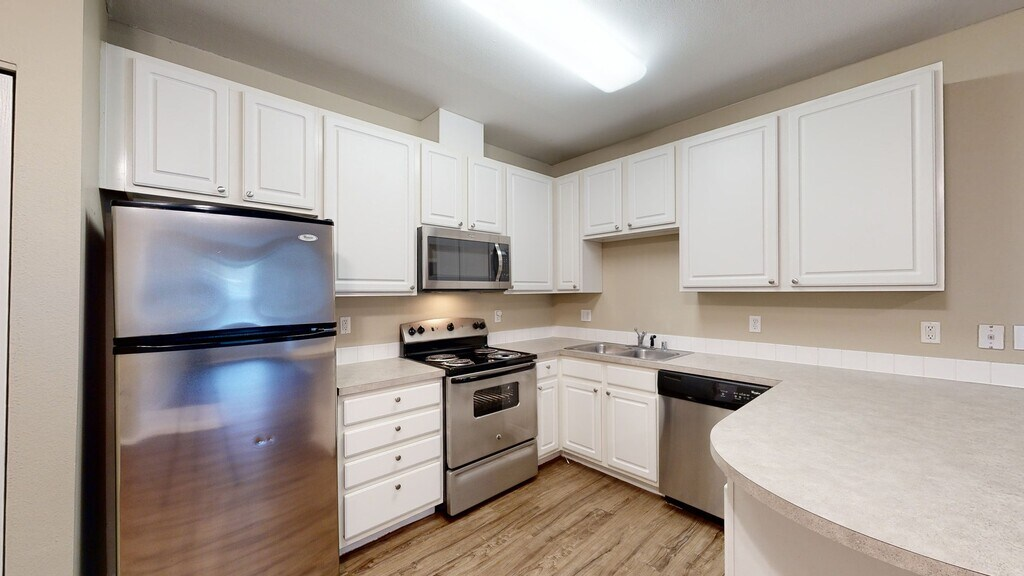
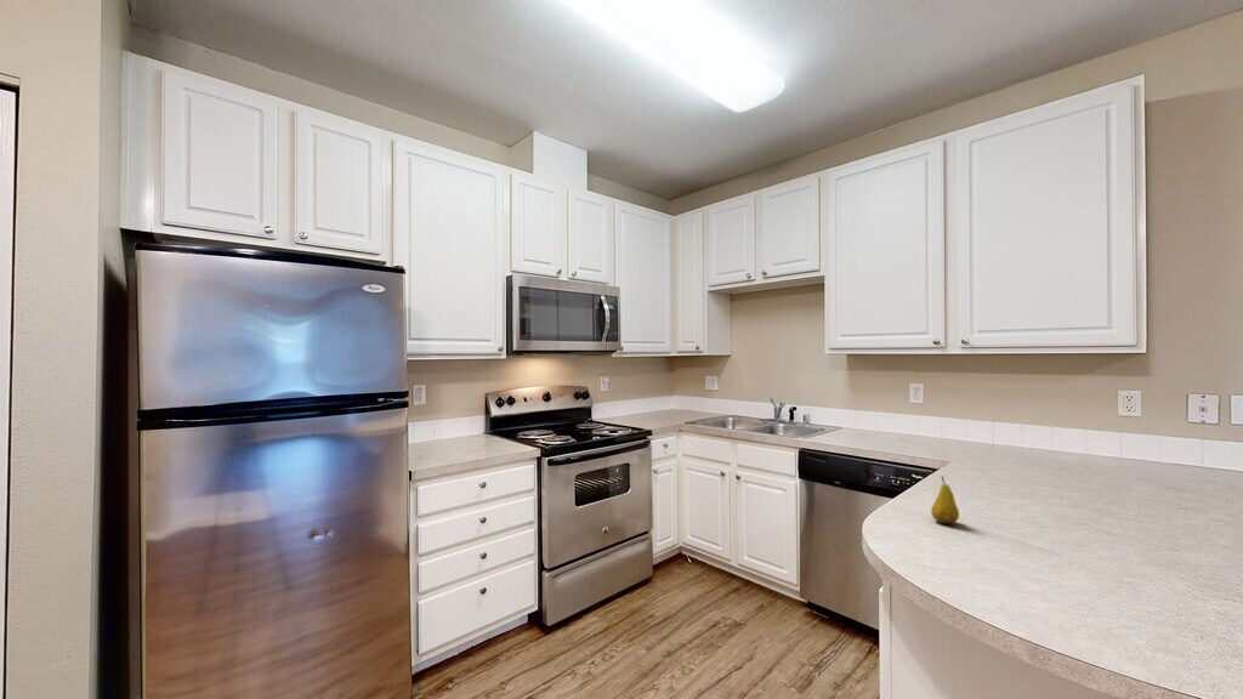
+ fruit (944, 499)
